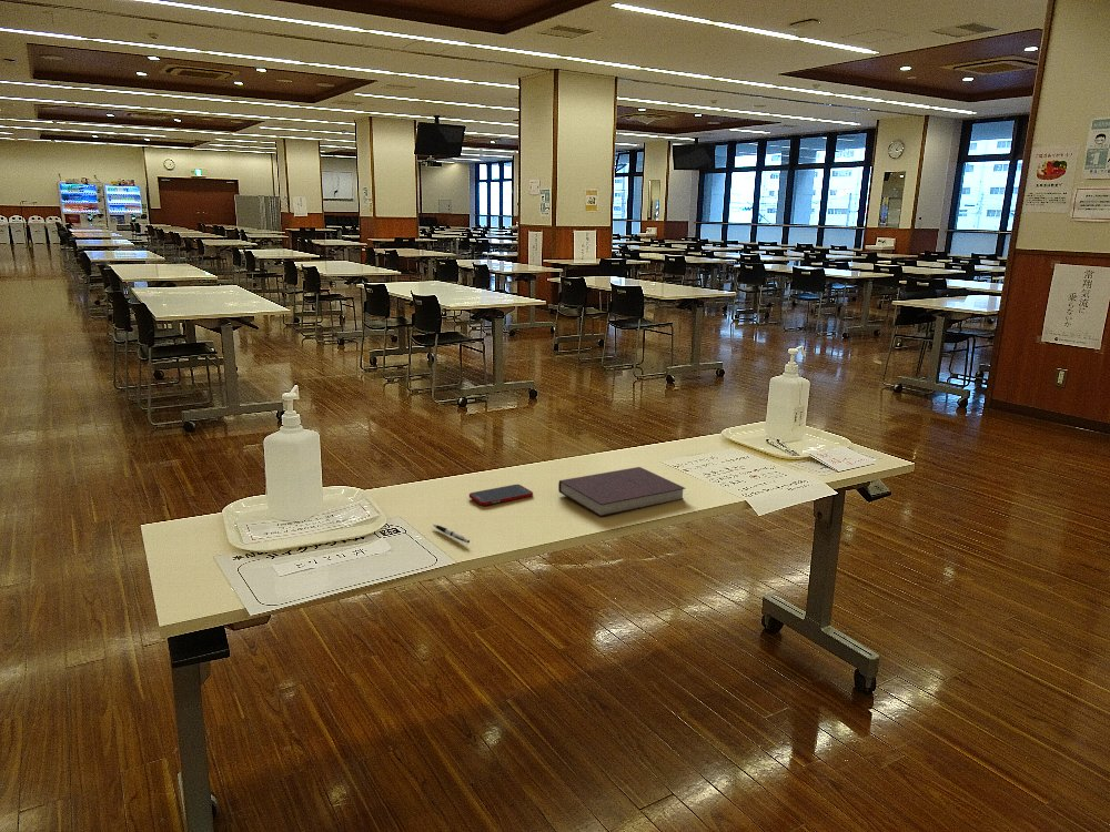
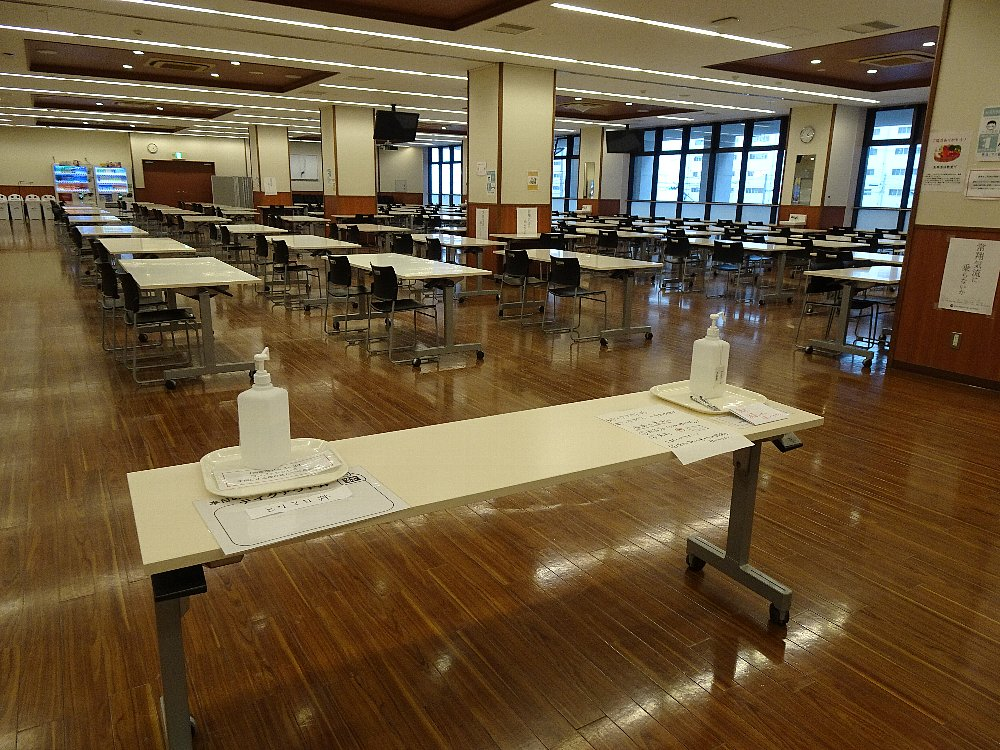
- cell phone (501, 495)
- notebook (620, 489)
- pen (450, 532)
